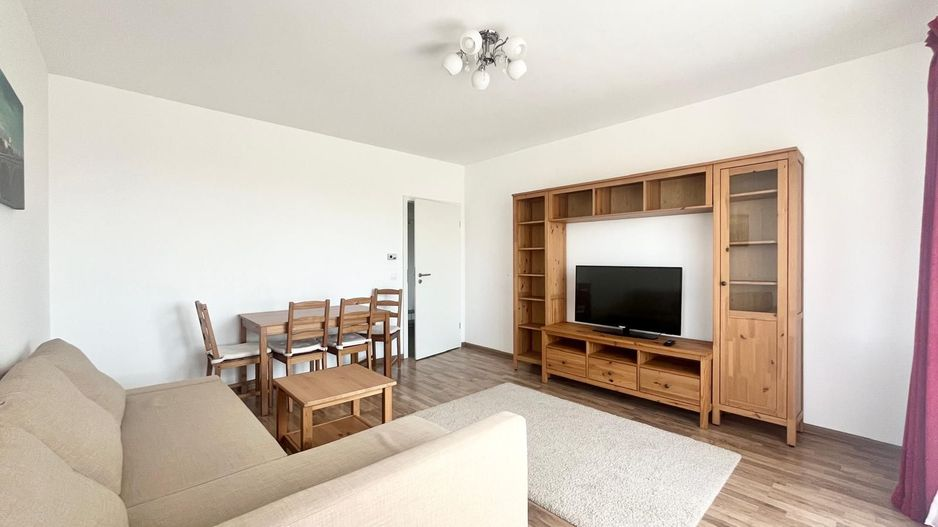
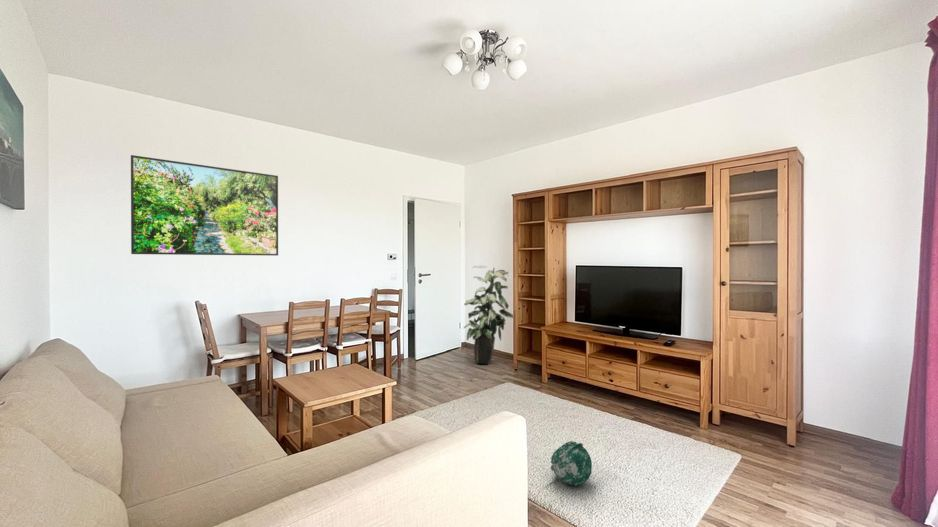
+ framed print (212, 210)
+ indoor plant (485, 313)
+ ball (571, 462)
